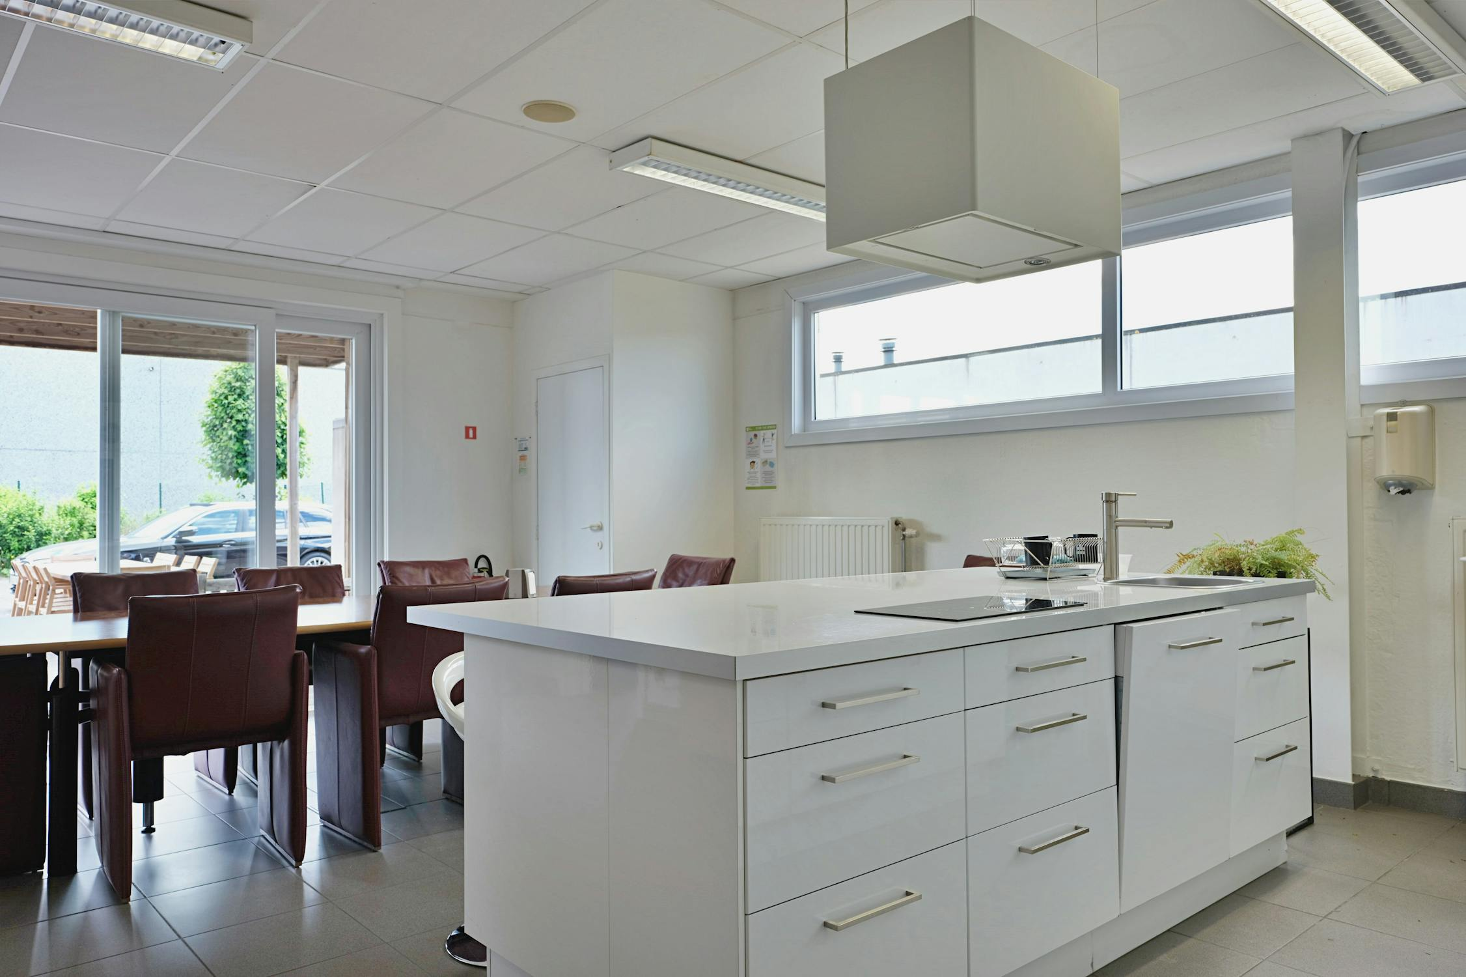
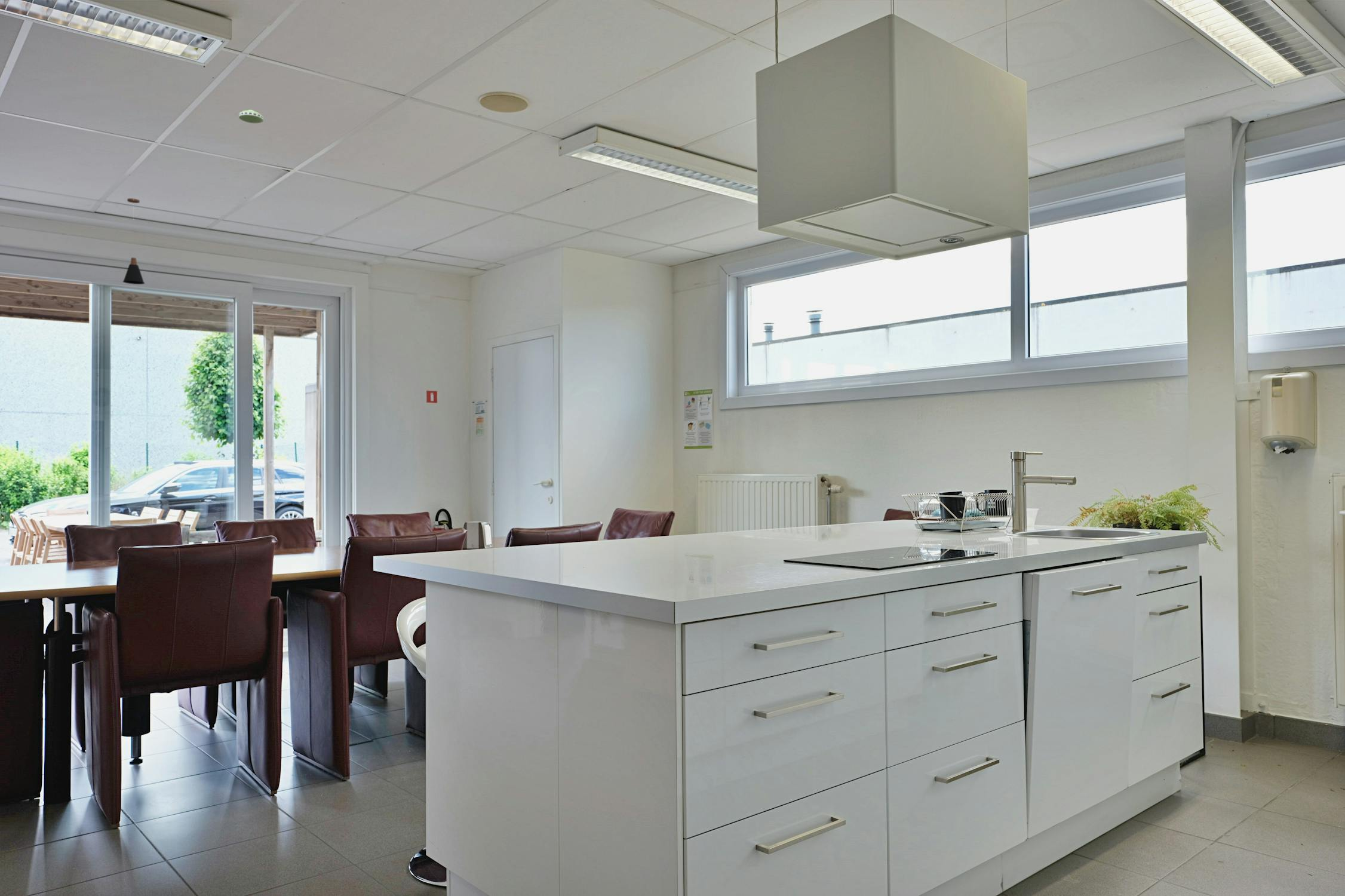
+ smoke detector (251, 116)
+ pendant lamp (133, 257)
